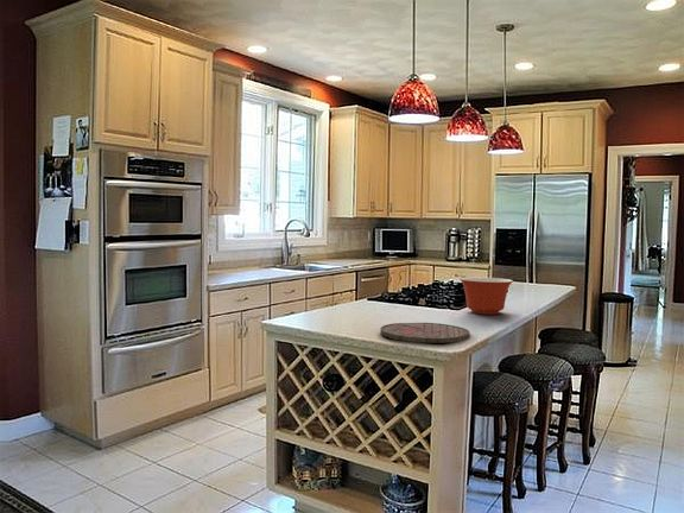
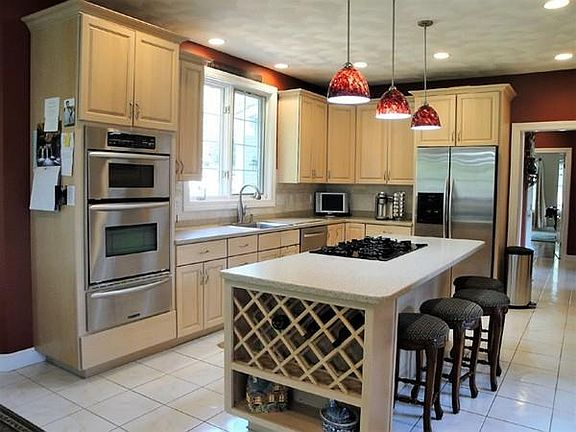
- mixing bowl (484, 296)
- cutting board (424, 331)
